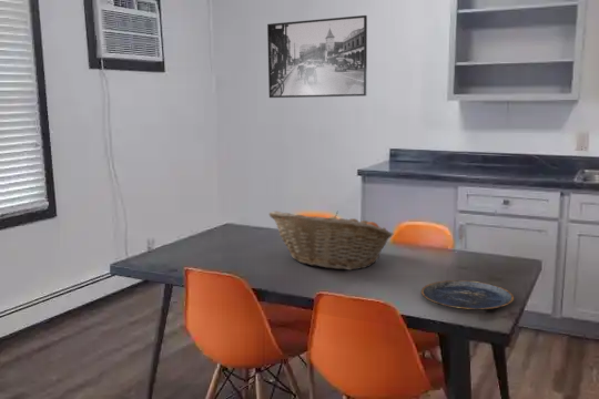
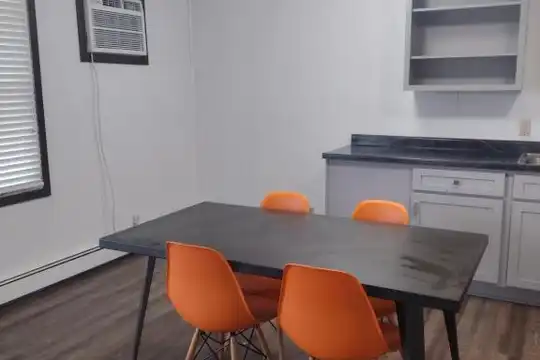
- fruit basket (329, 234)
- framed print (315, 59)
- plate (466, 295)
